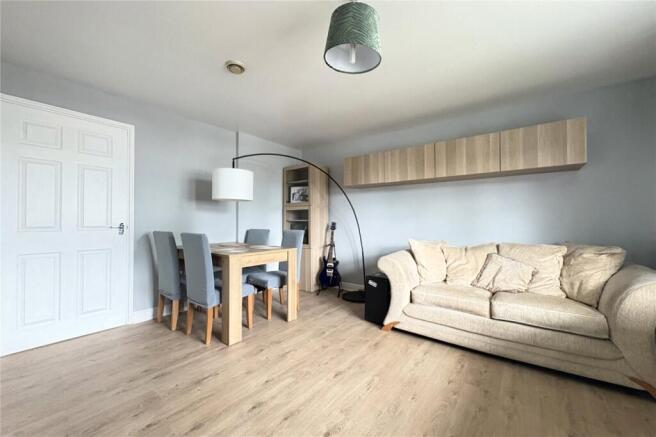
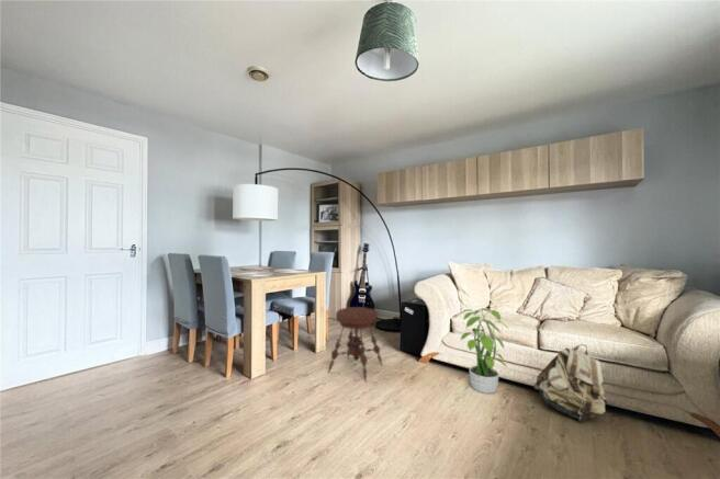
+ stool (356, 339)
+ potted plant (477, 346)
+ backpack (567, 377)
